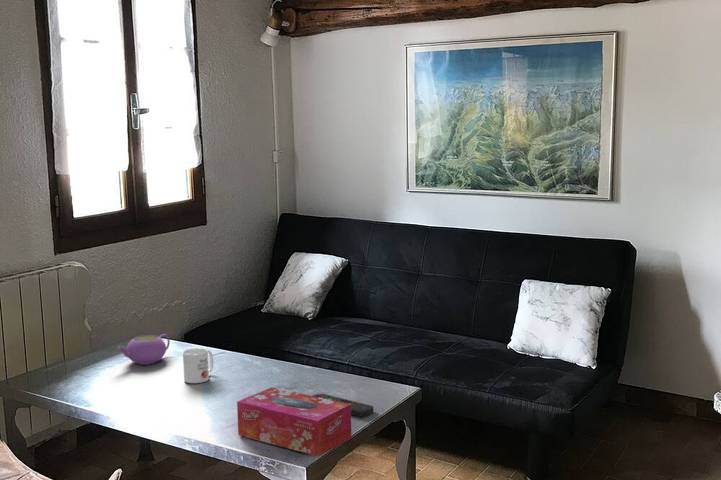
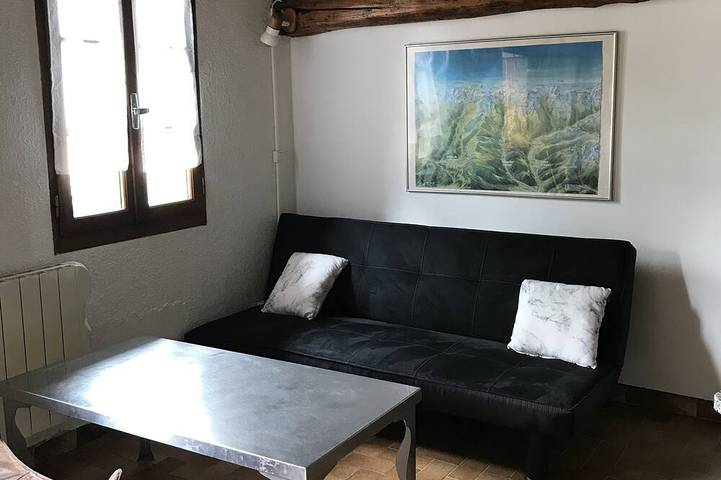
- mug (199, 364)
- remote control (340, 401)
- tissue box (293, 419)
- teapot (144, 350)
